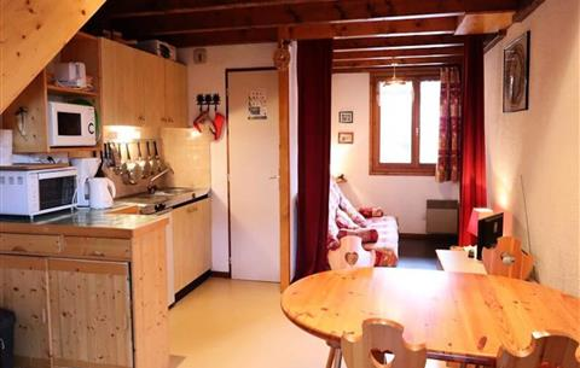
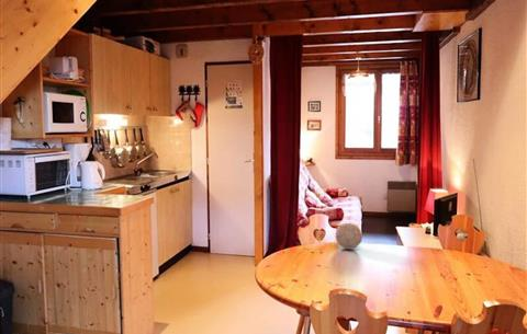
+ decorative ball (348, 235)
